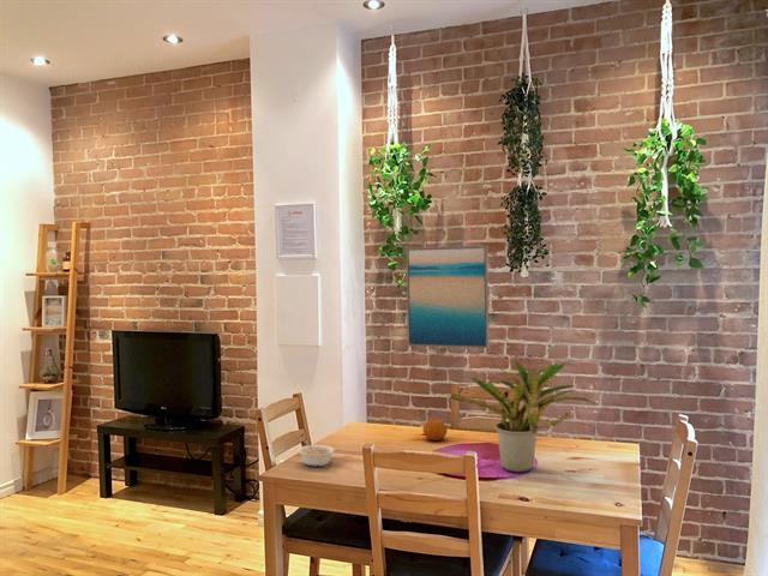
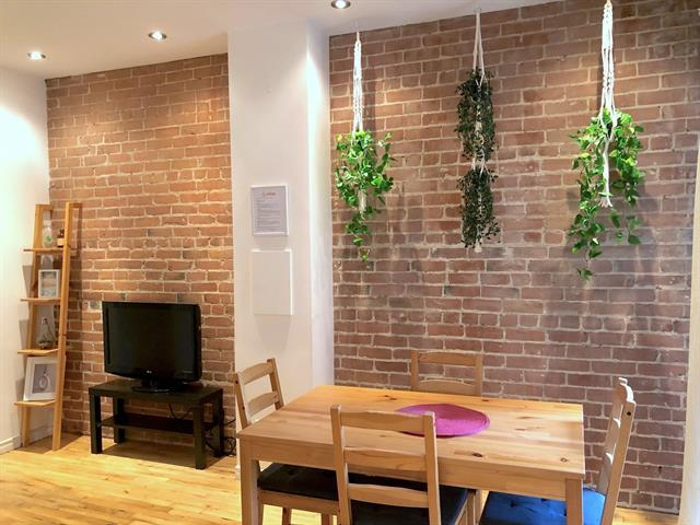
- legume (314, 455)
- wall art (446, 296)
- fruit (434, 430)
- potted plant (523, 414)
